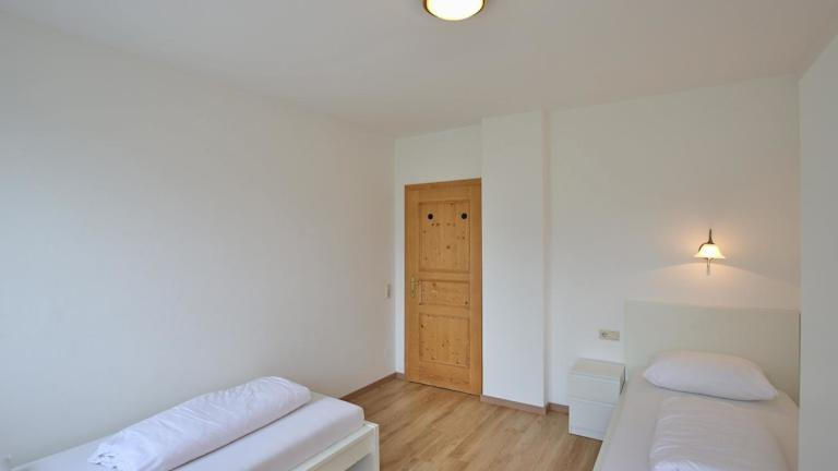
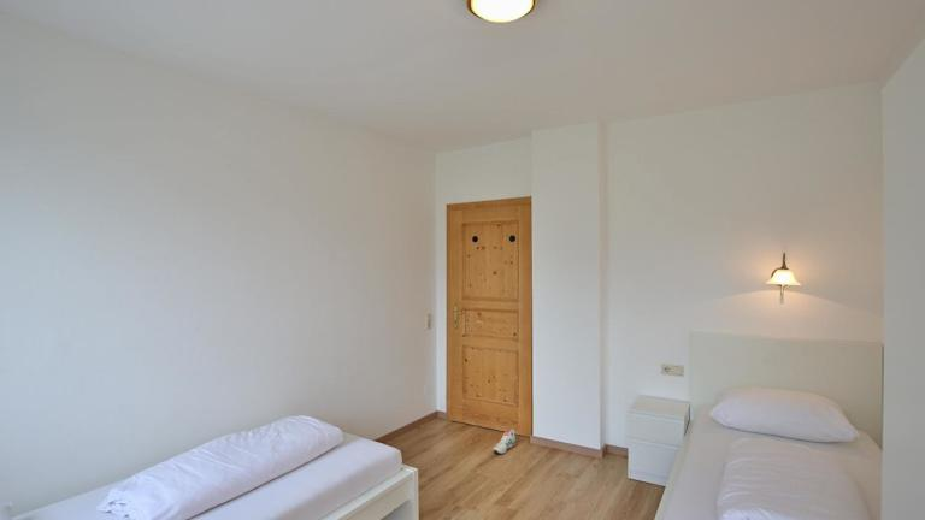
+ shoe (503, 439)
